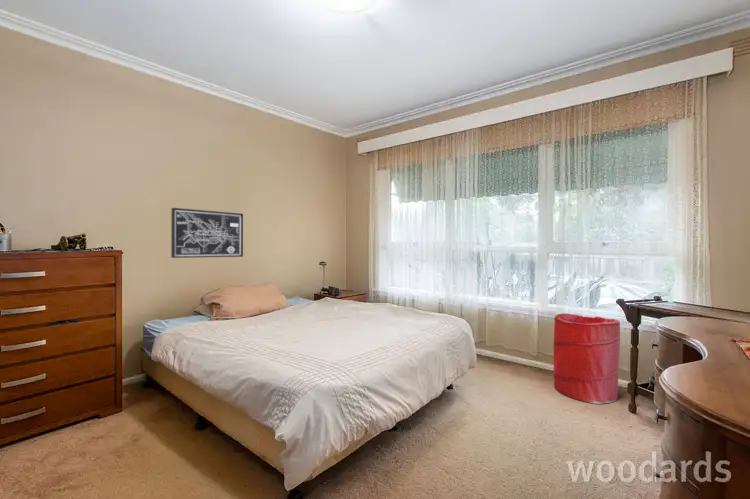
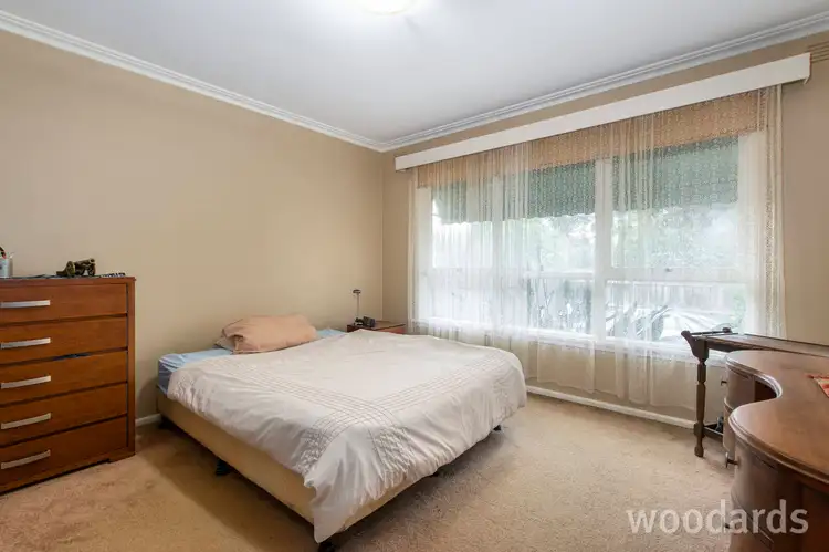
- wall art (209, 234)
- laundry hamper (585, 353)
